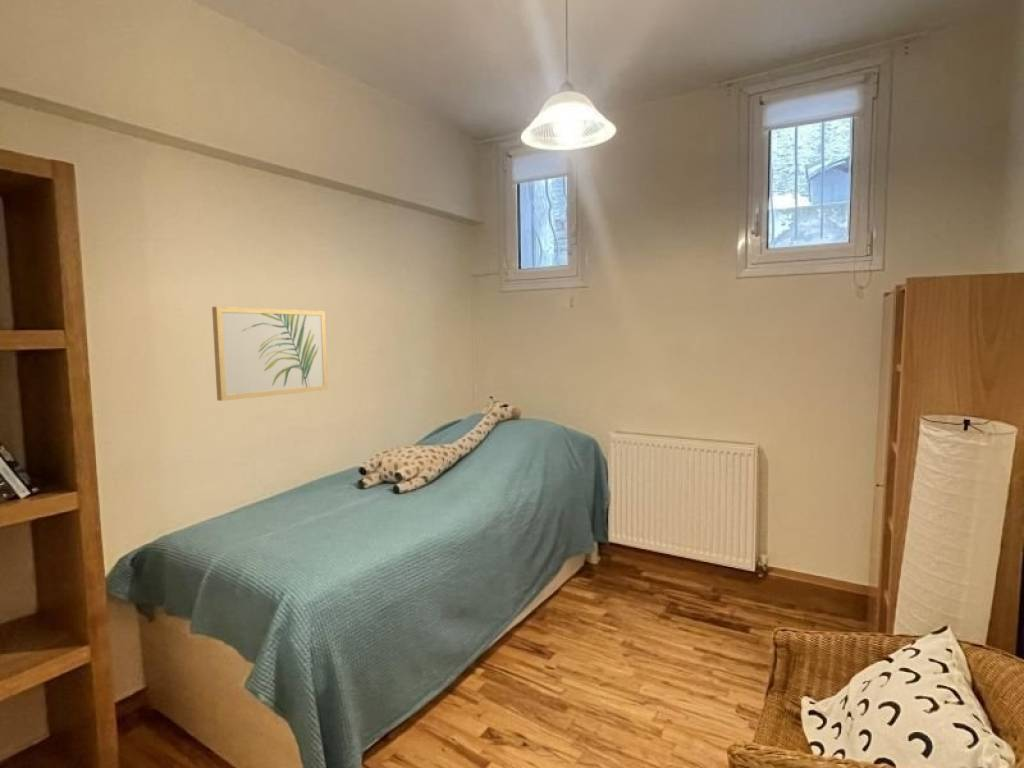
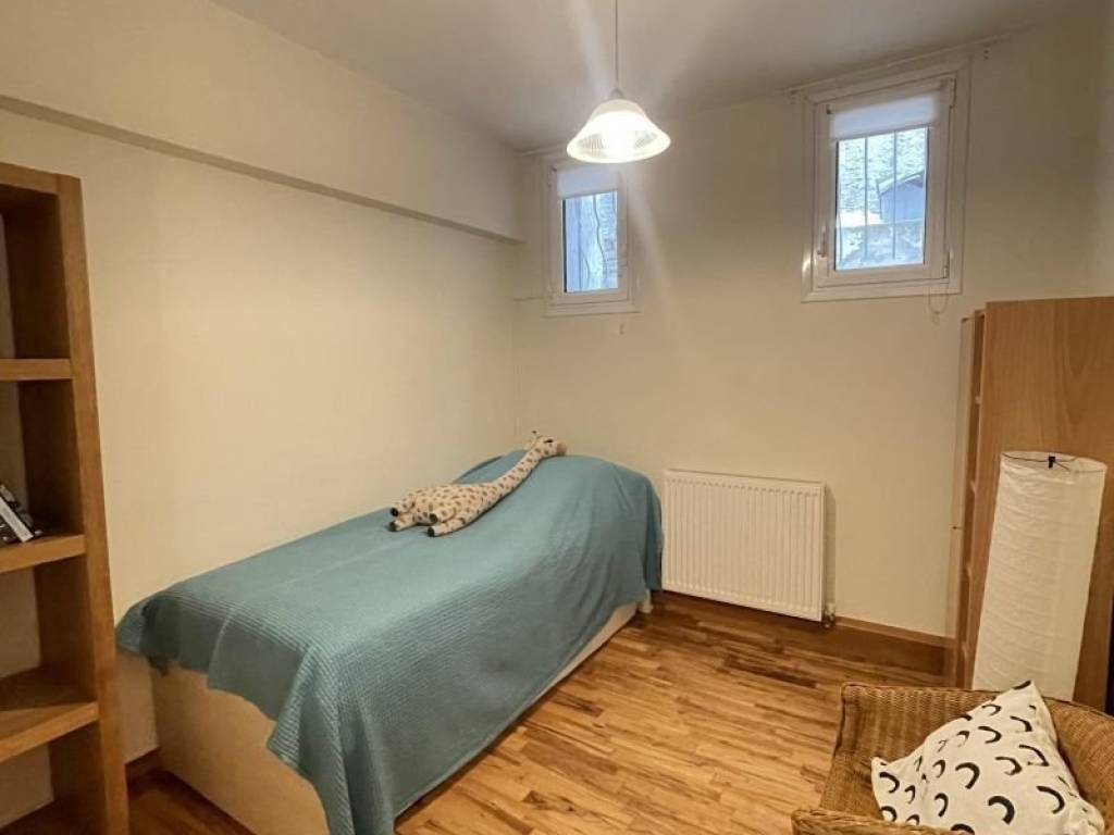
- wall art (275, 352)
